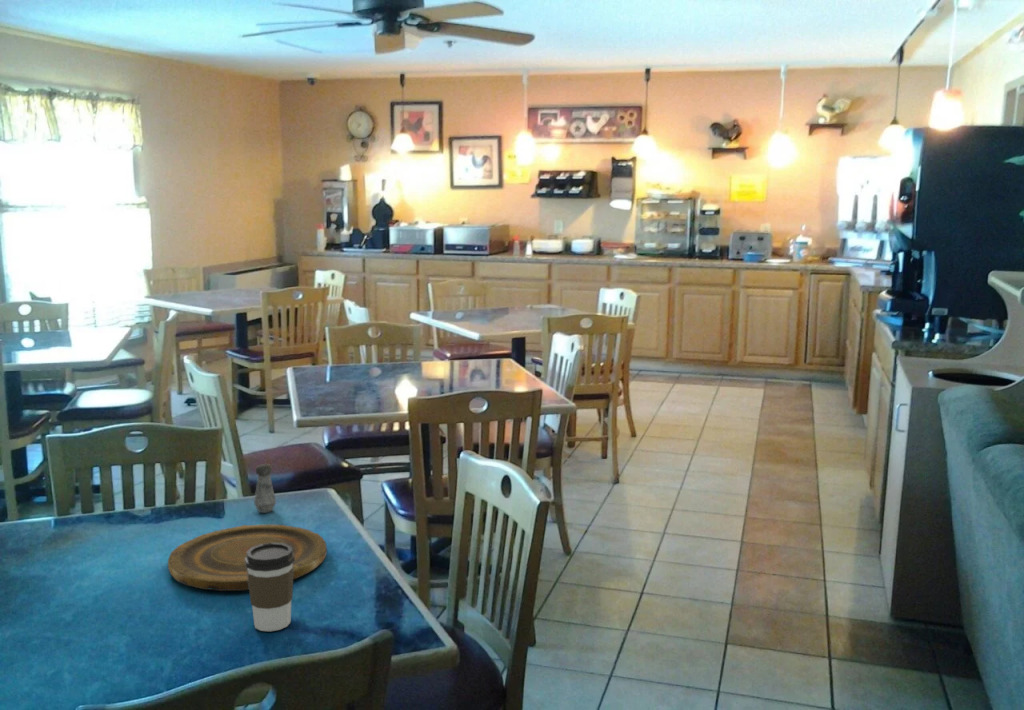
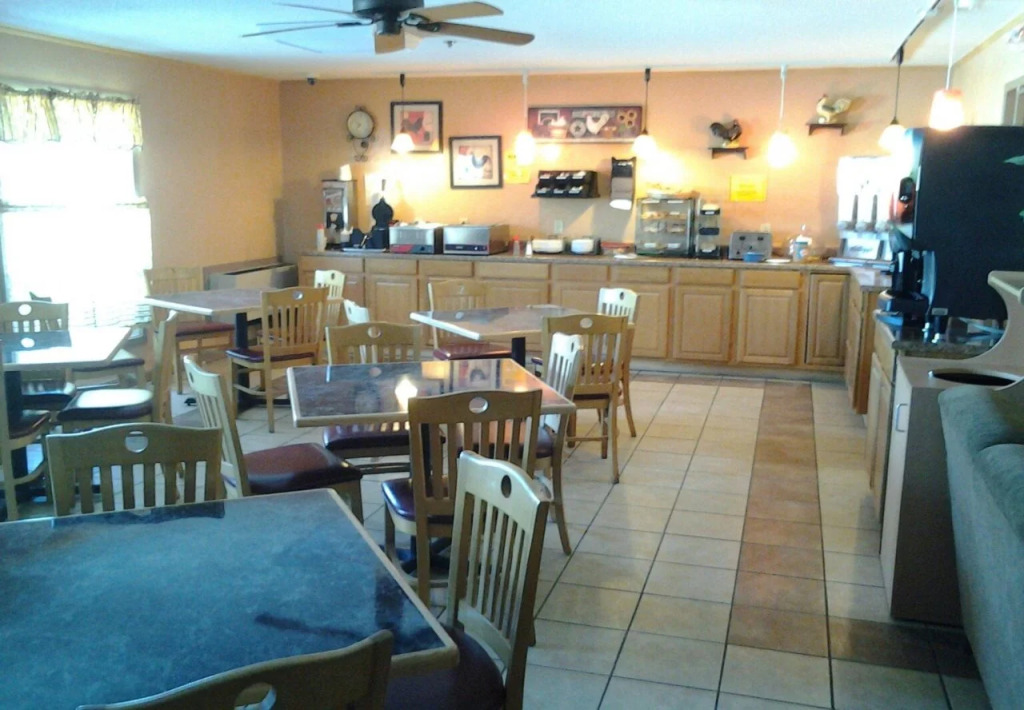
- plate (246, 554)
- coffee cup (271, 587)
- salt shaker (264, 487)
